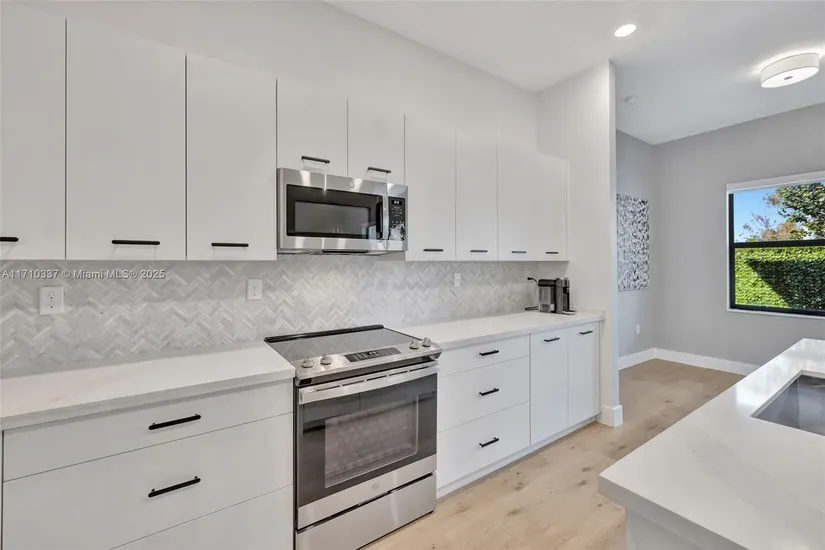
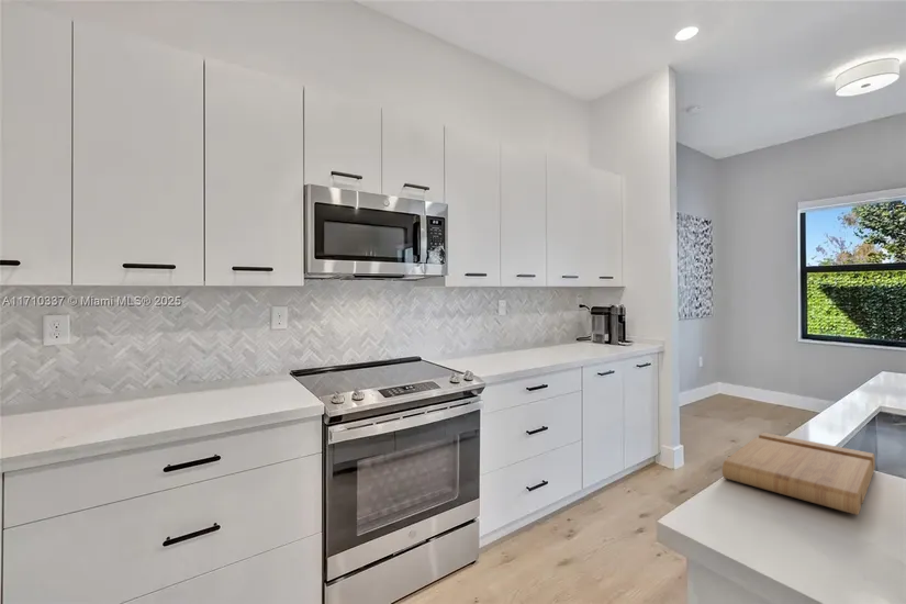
+ cutting board (801, 465)
